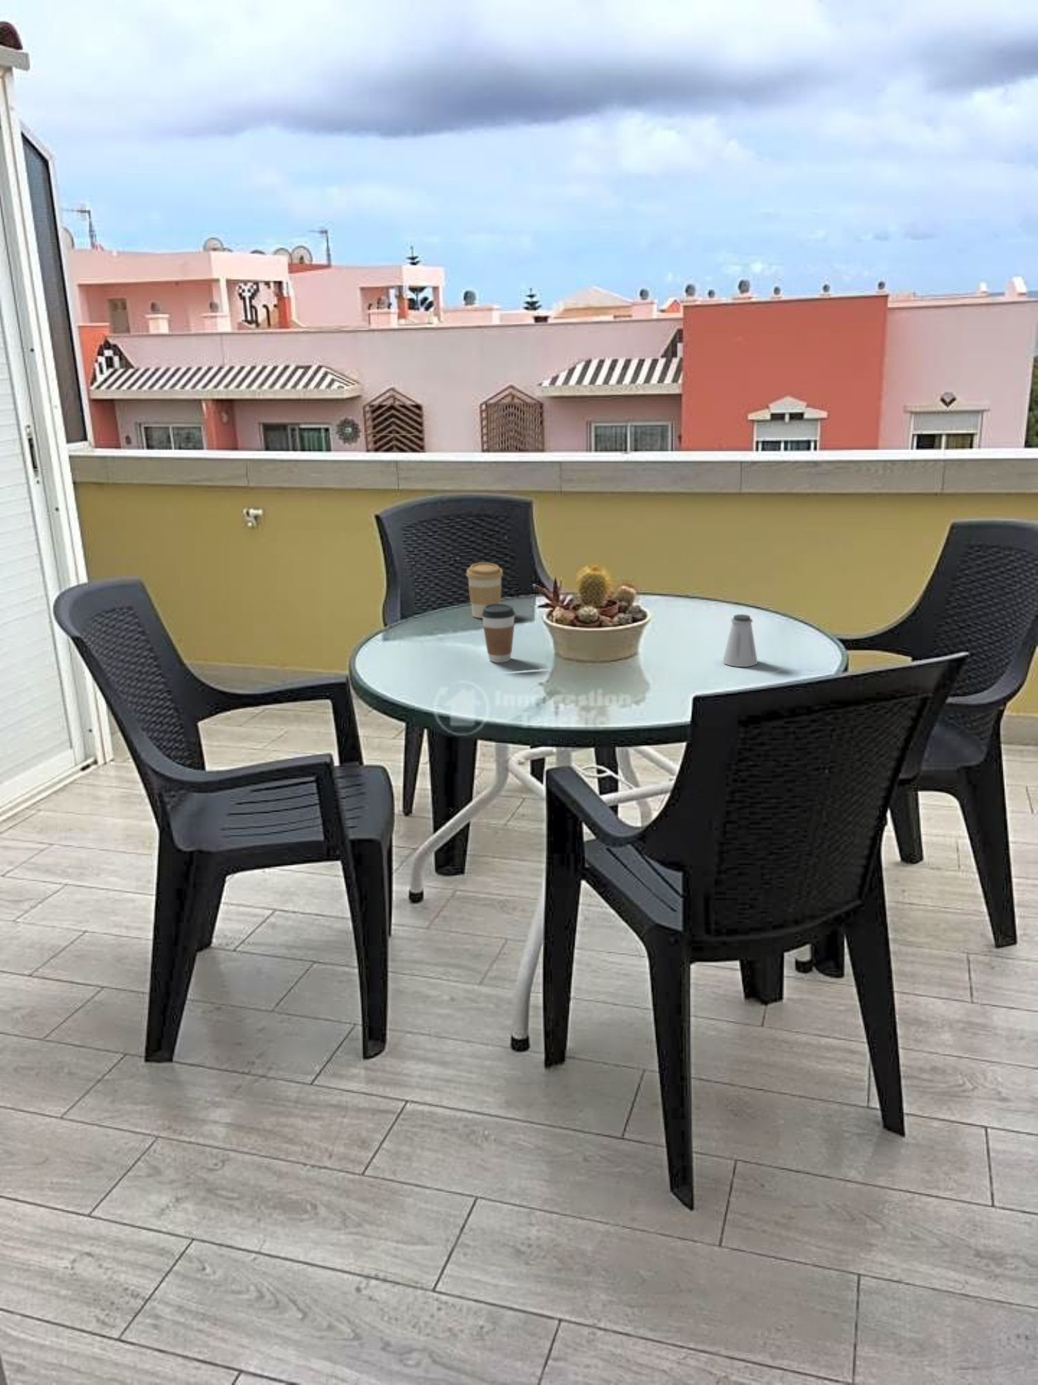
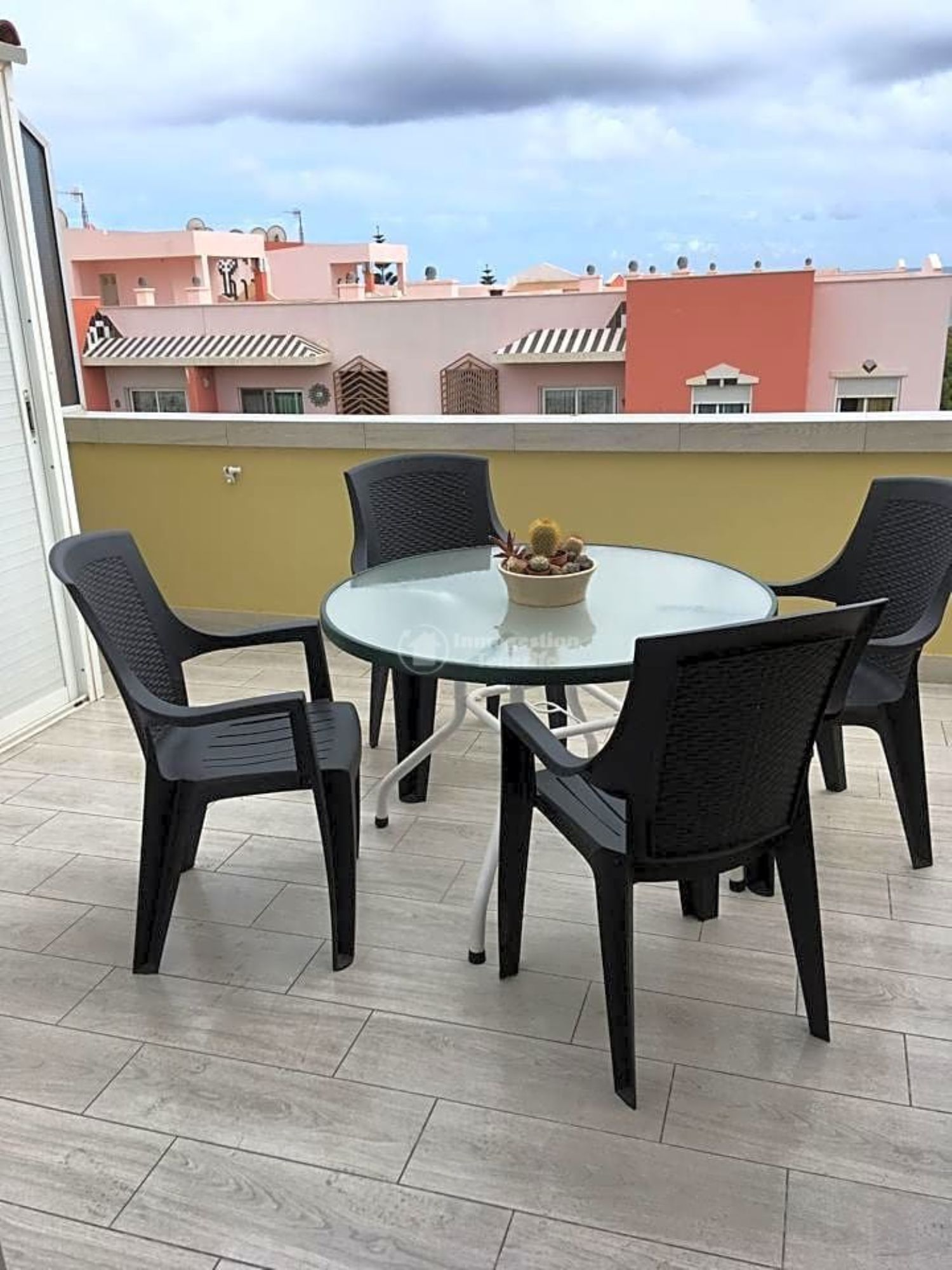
- saltshaker (740, 639)
- coffee cup (485, 590)
- coffee cup (499, 634)
